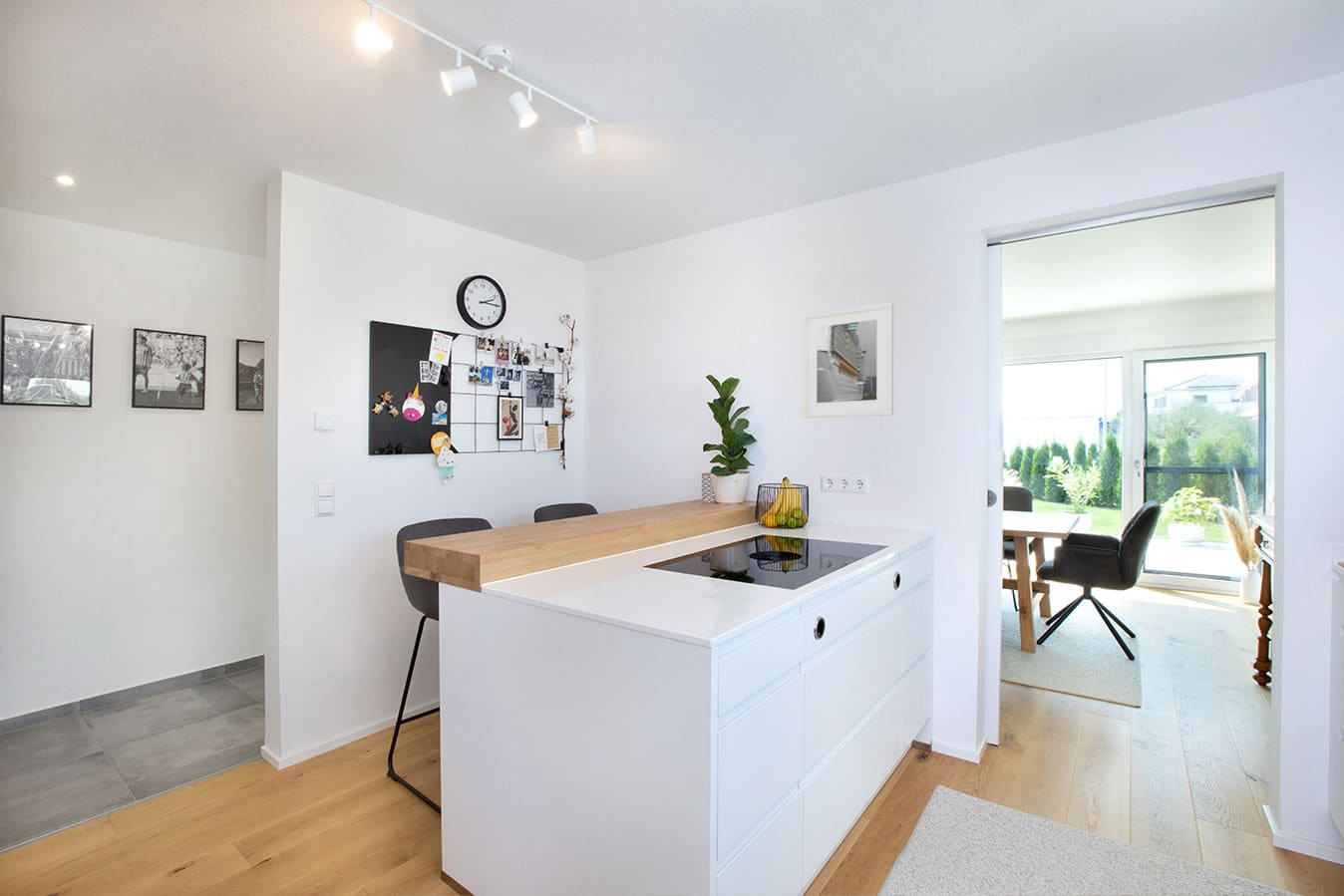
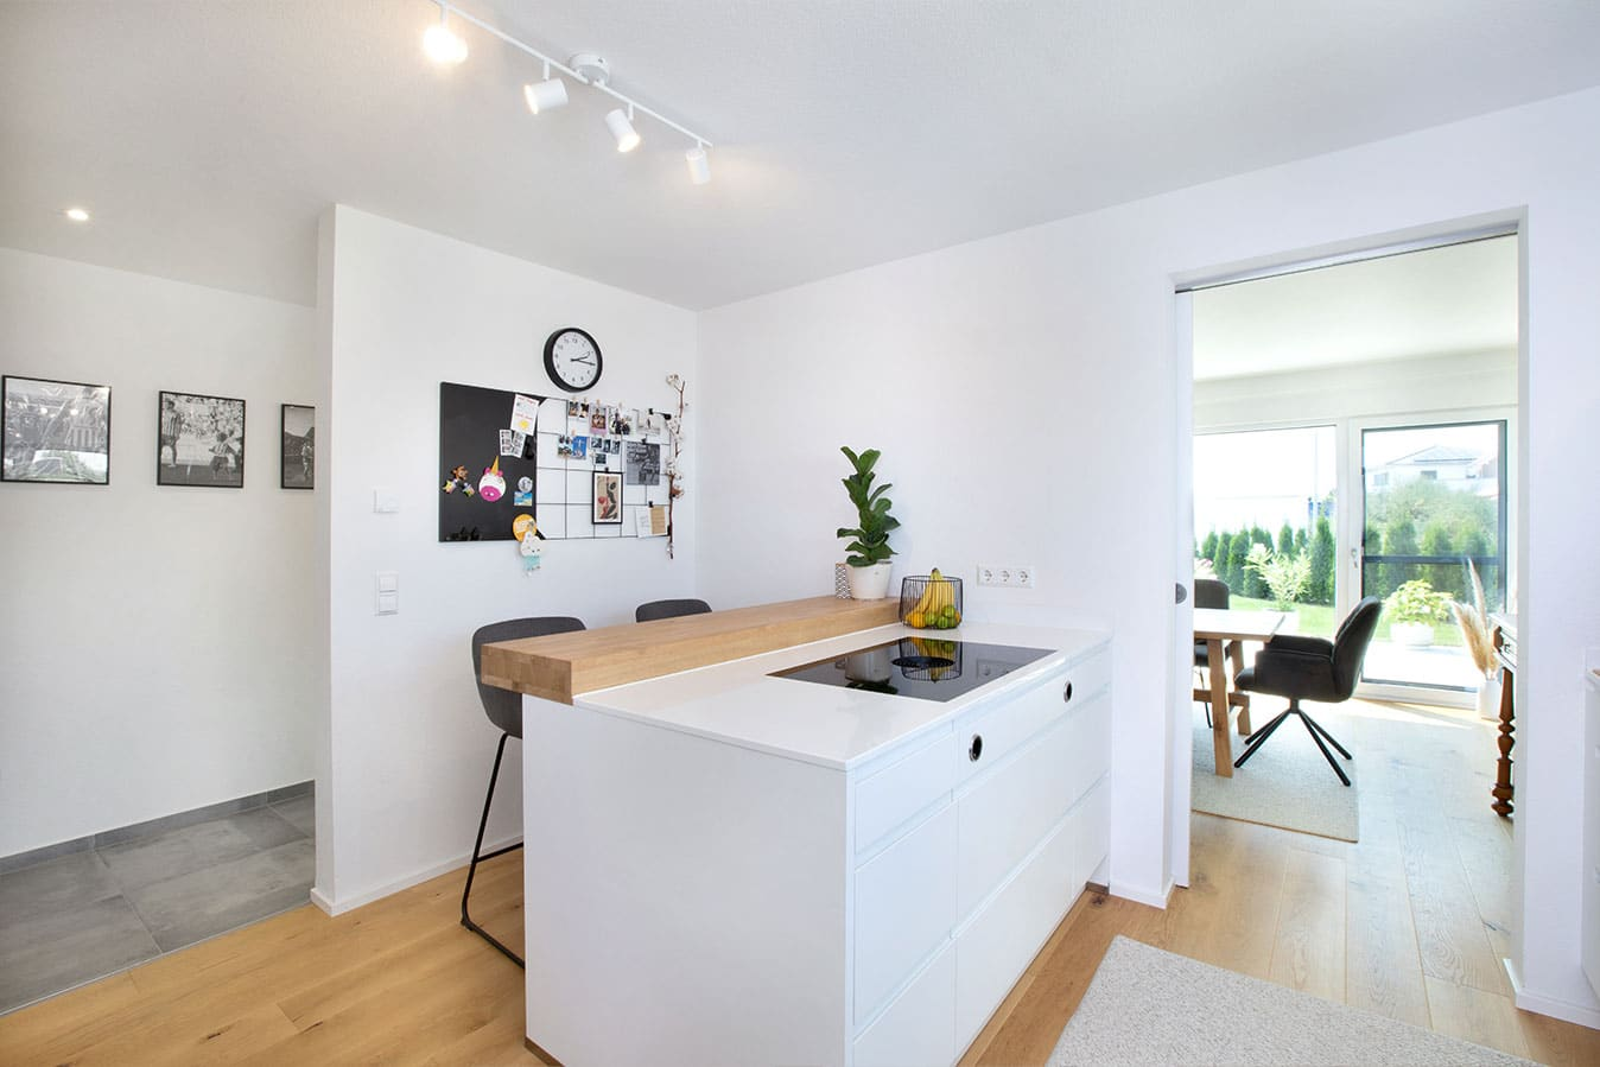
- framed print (845, 362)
